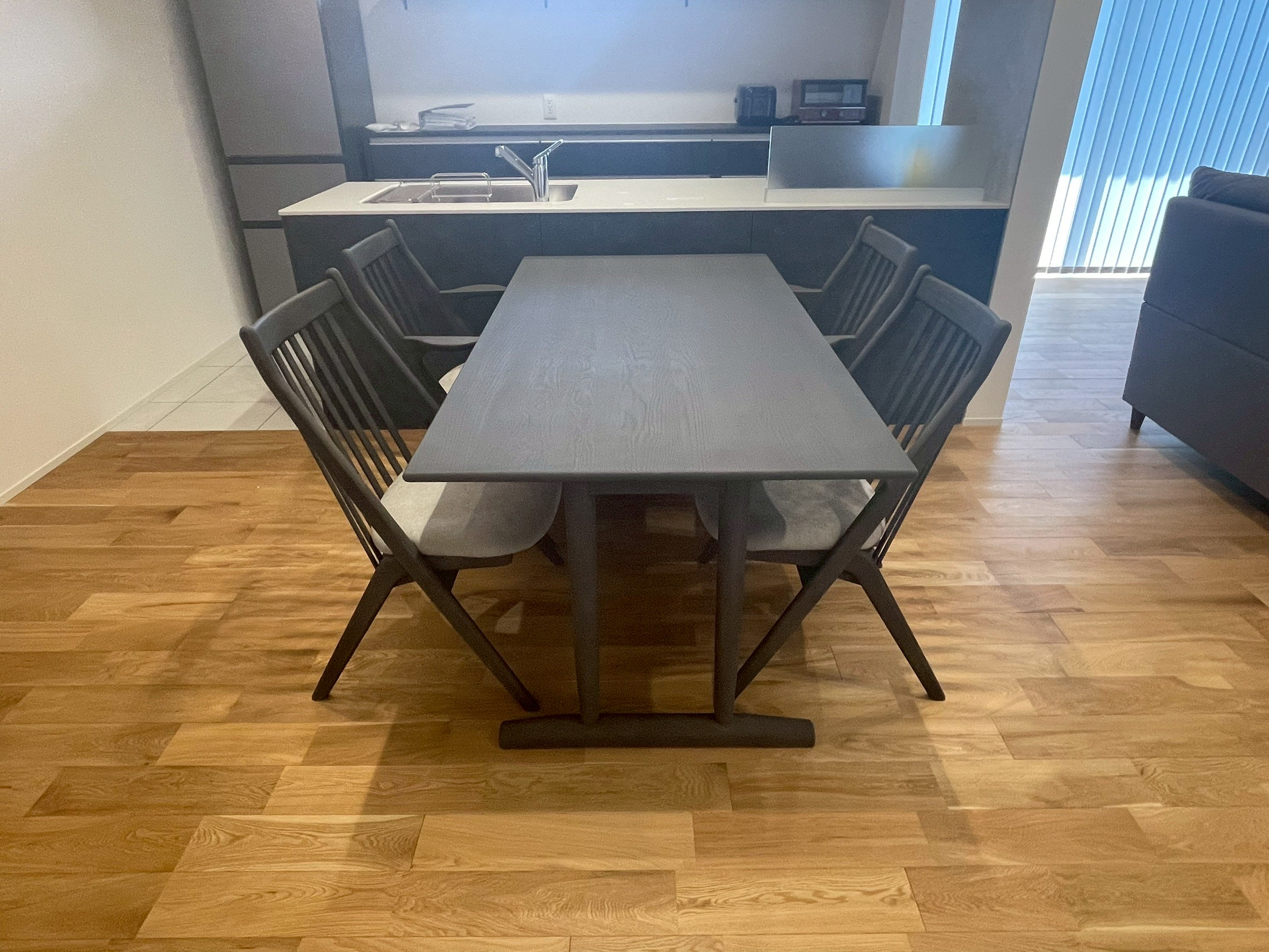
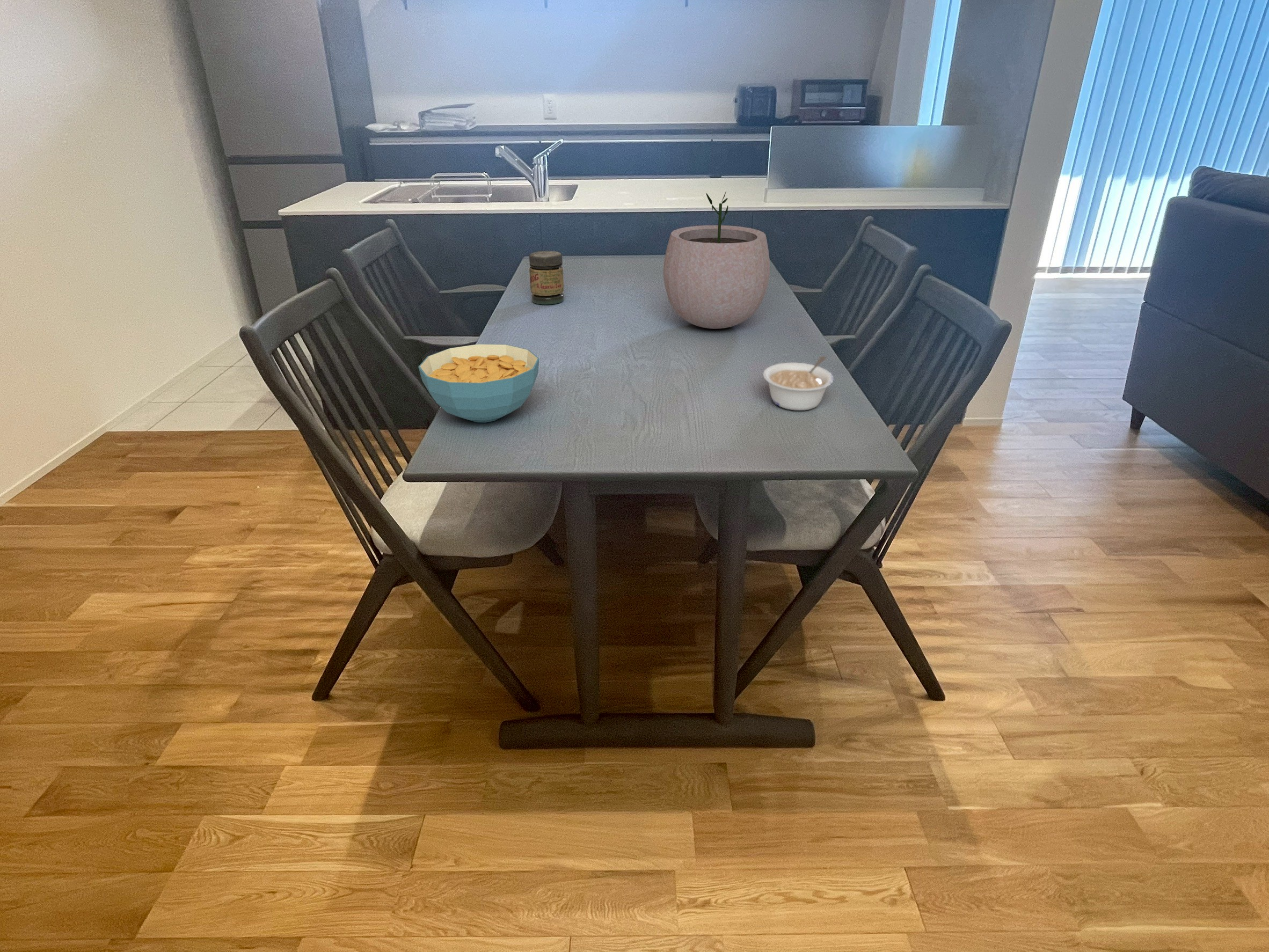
+ legume (797, 384)
+ plant pot (717, 260)
+ jar (546, 277)
+ cereal bowl (482, 389)
